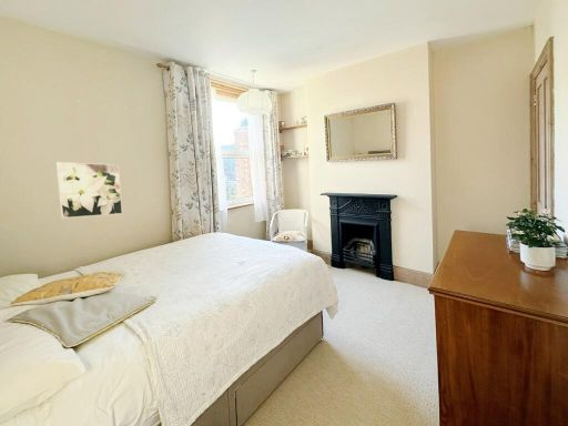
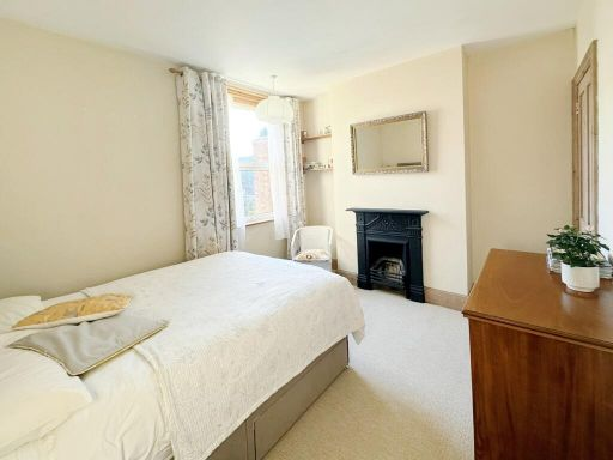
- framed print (91, 190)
